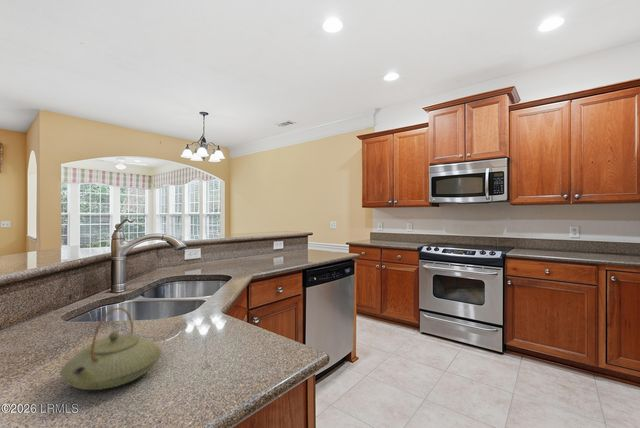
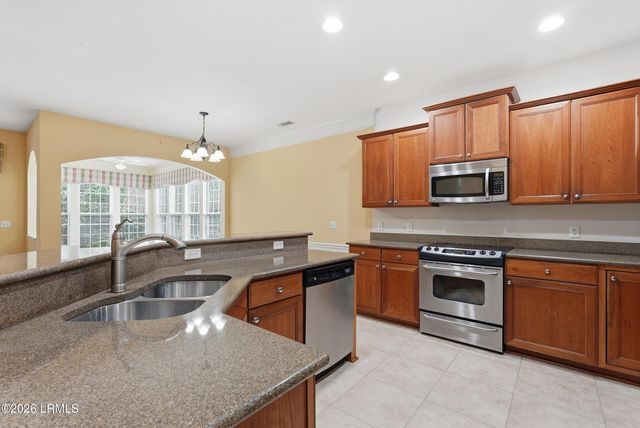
- teapot (110, 344)
